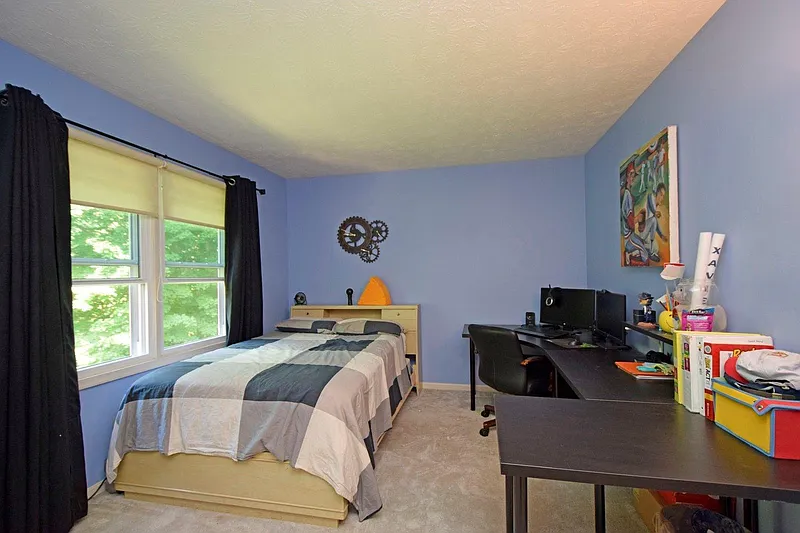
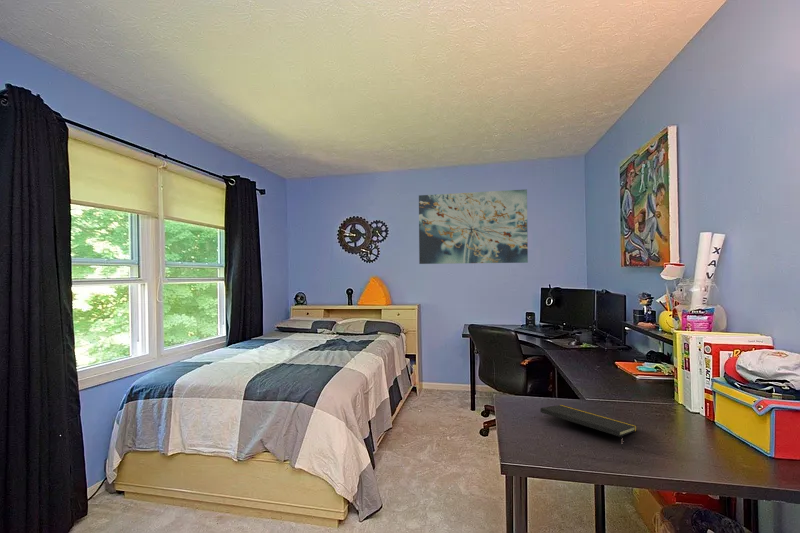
+ notepad (587, 418)
+ wall art (471, 228)
